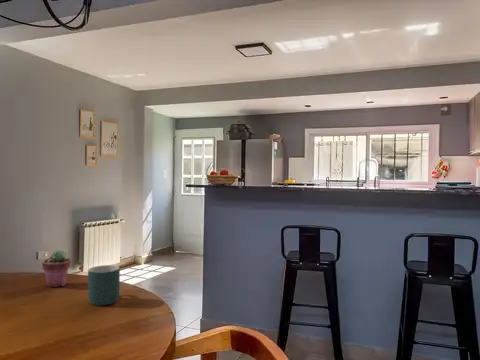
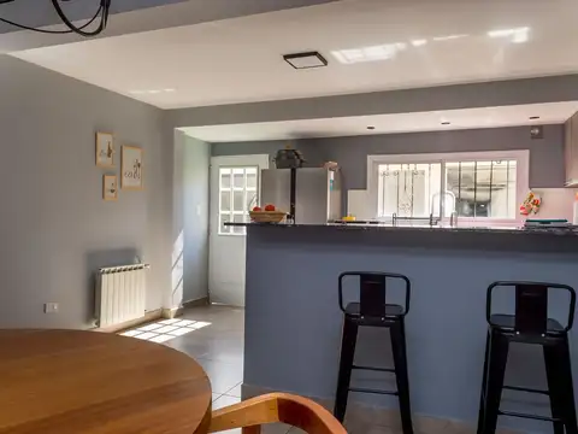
- potted succulent (56, 267)
- mug (101, 283)
